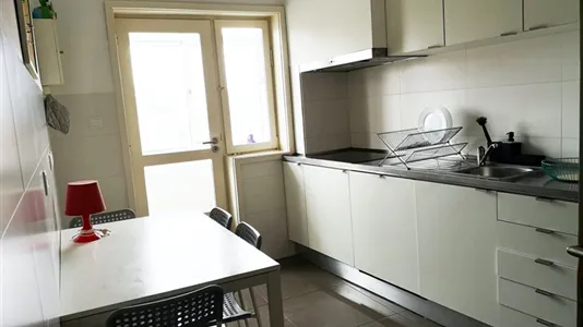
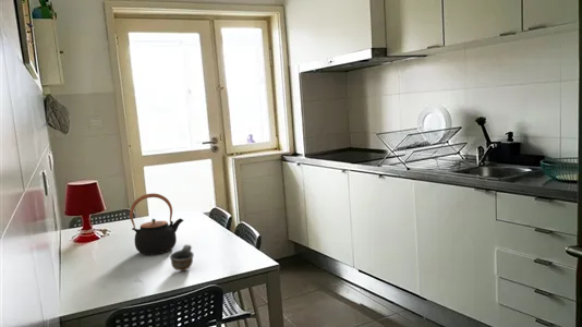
+ teapot (157, 221)
+ cup (183, 258)
